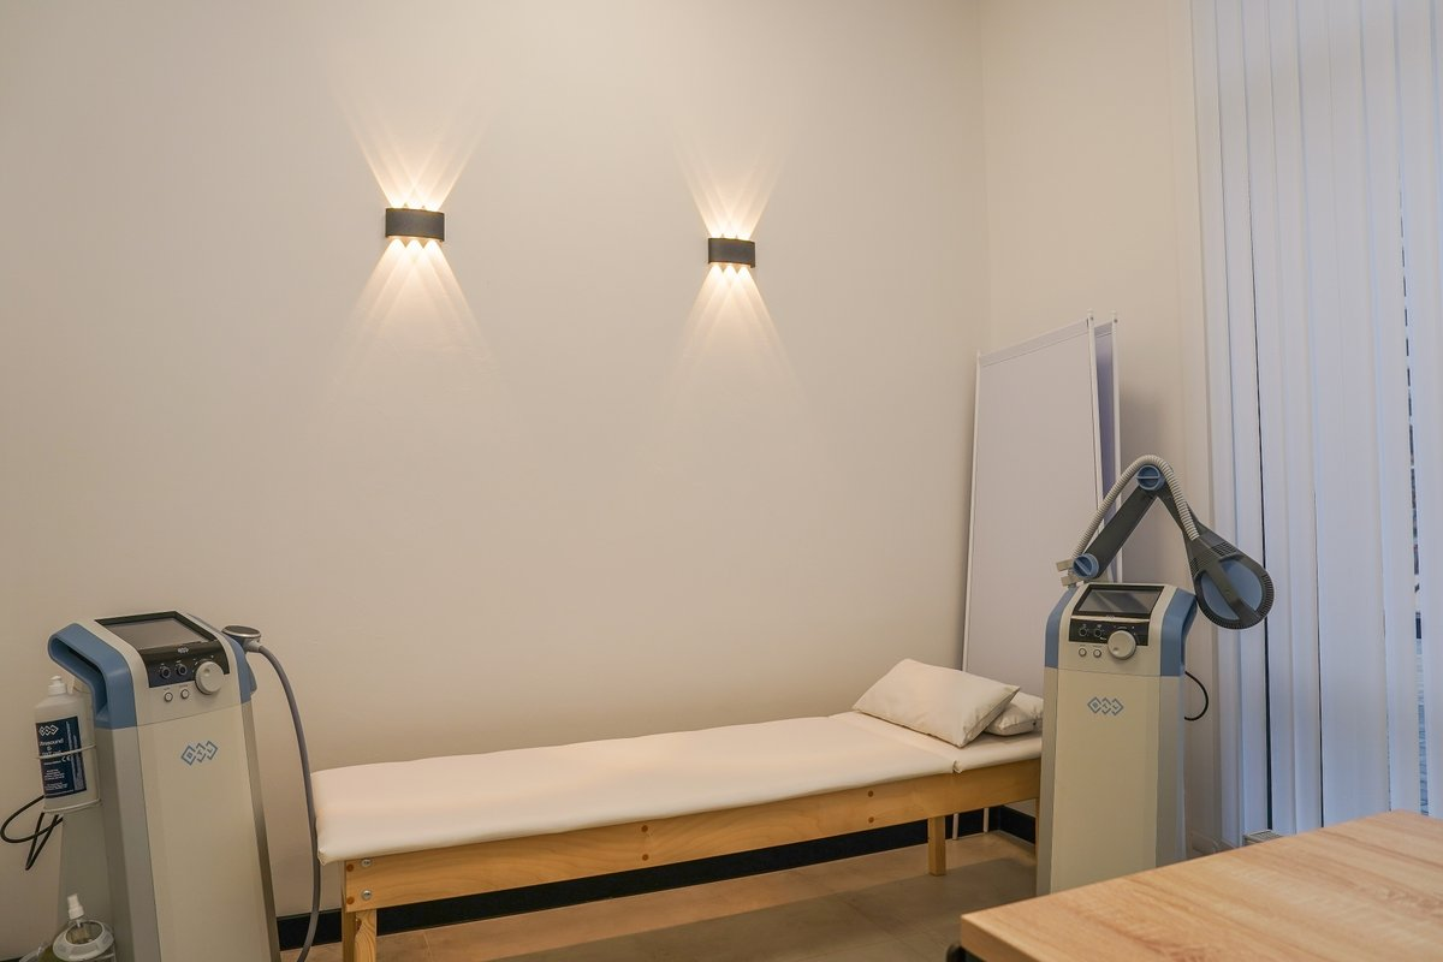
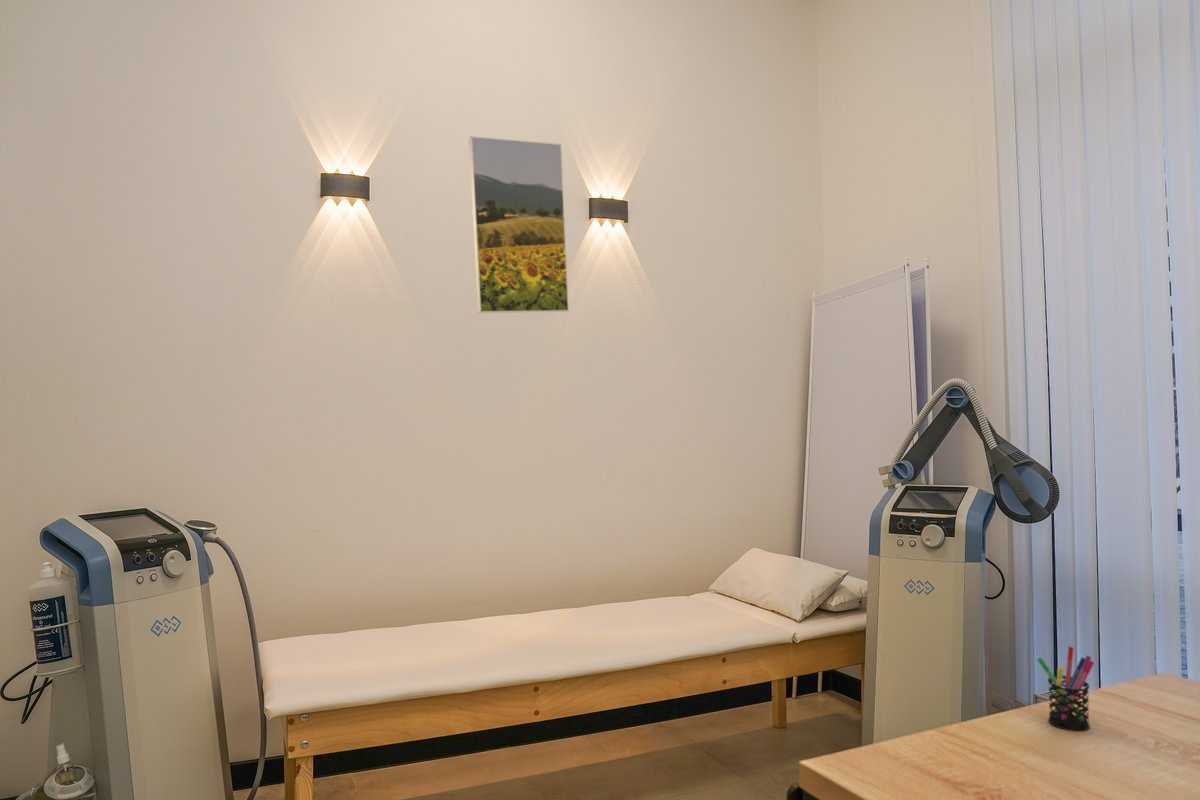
+ pen holder (1064, 686)
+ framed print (520, 227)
